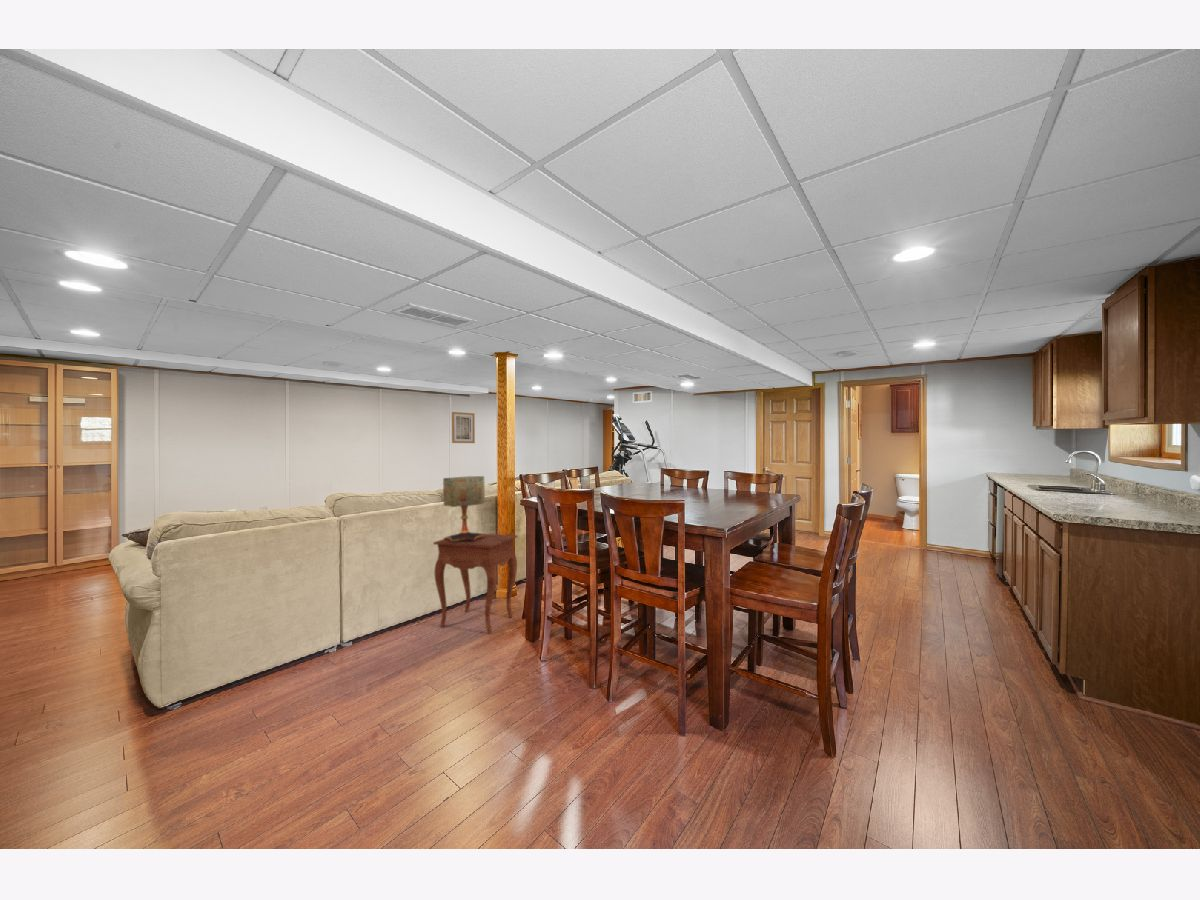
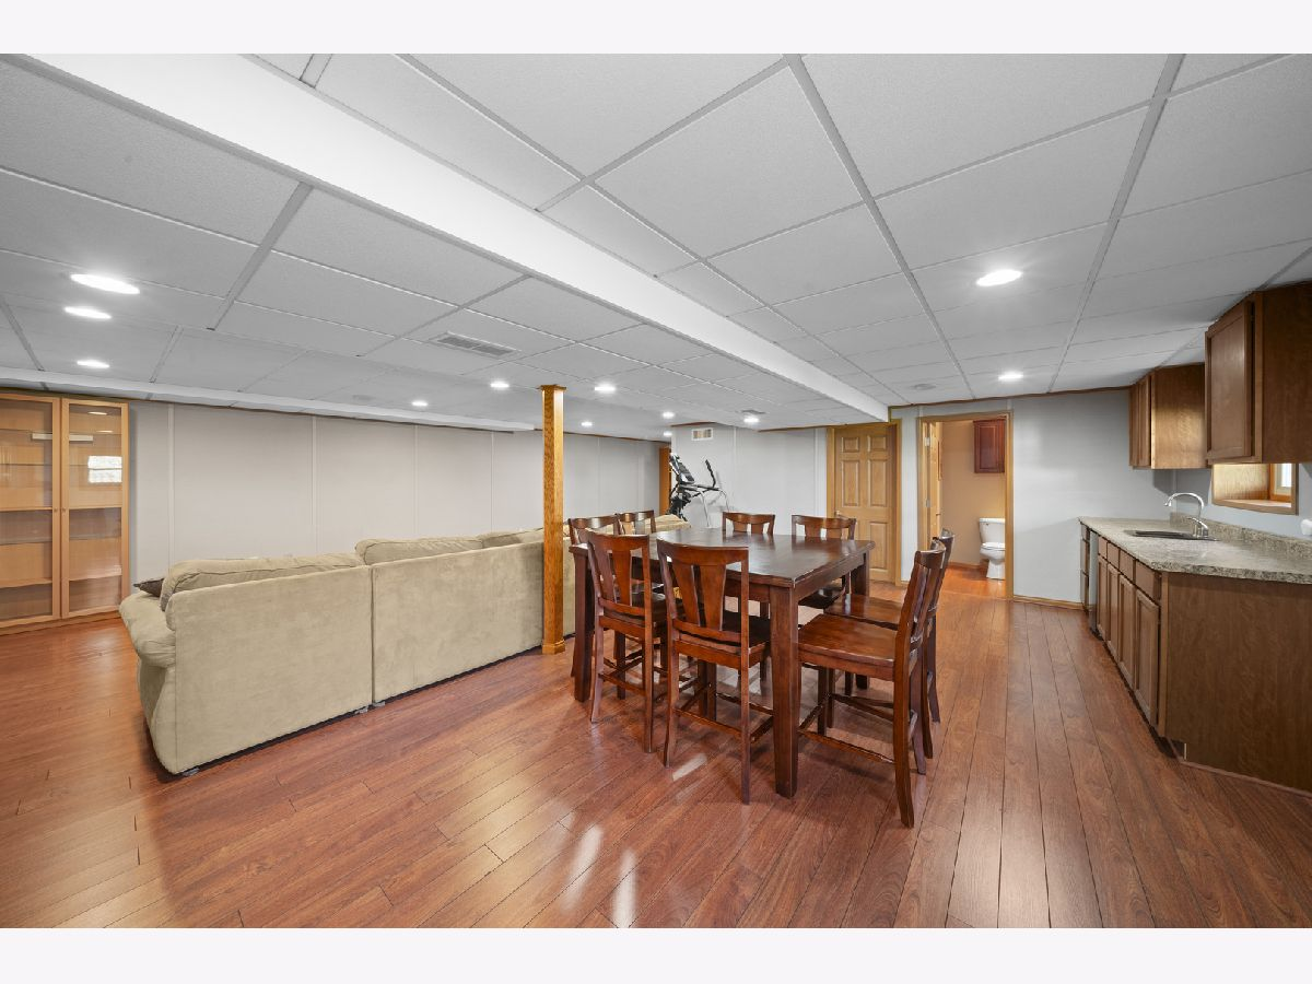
- wall art (463, 427)
- side table (469, 581)
- table lamp (464, 507)
